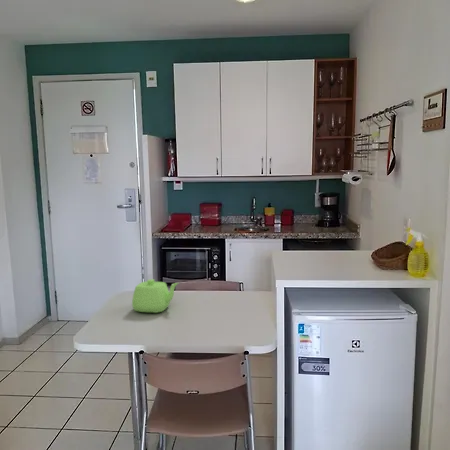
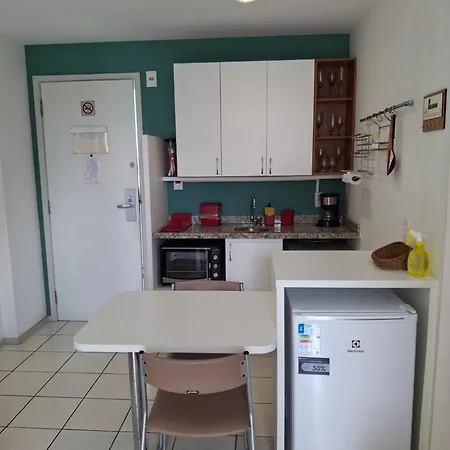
- teapot (157, 294)
